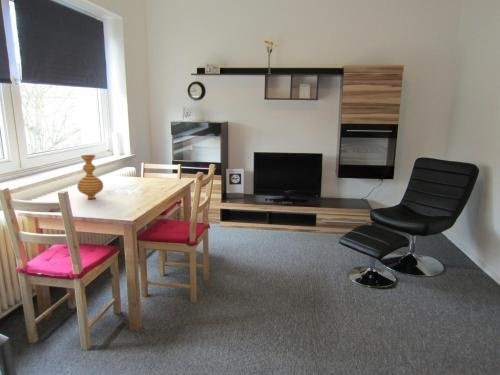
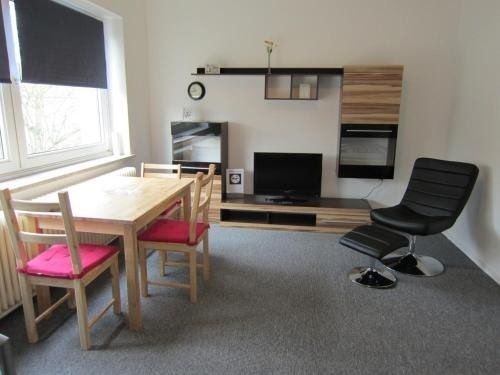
- vase (89, 177)
